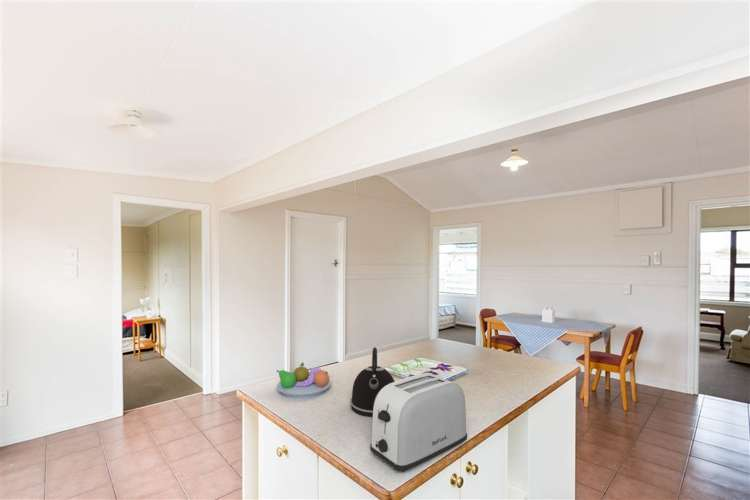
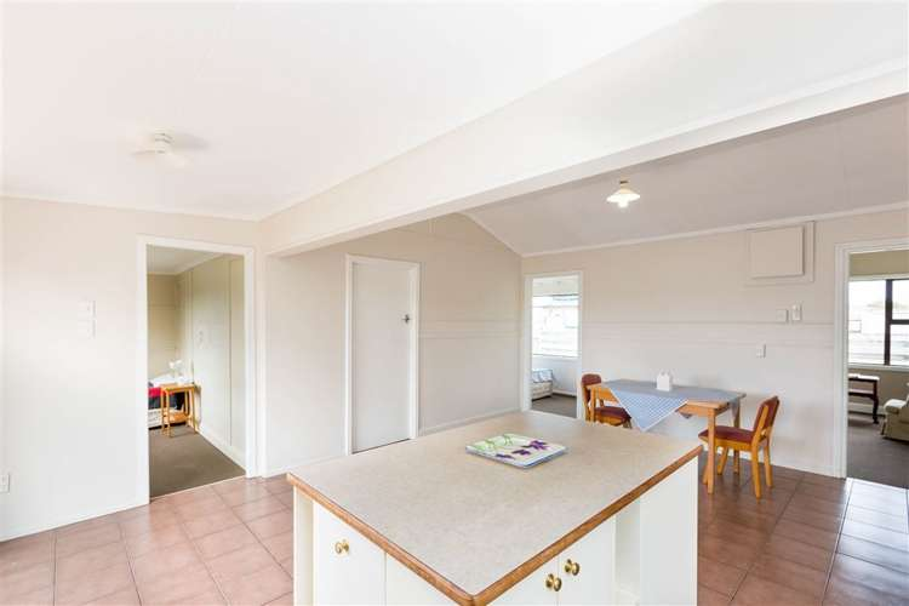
- kettle (374, 377)
- fruit bowl (302, 378)
- toaster (418, 415)
